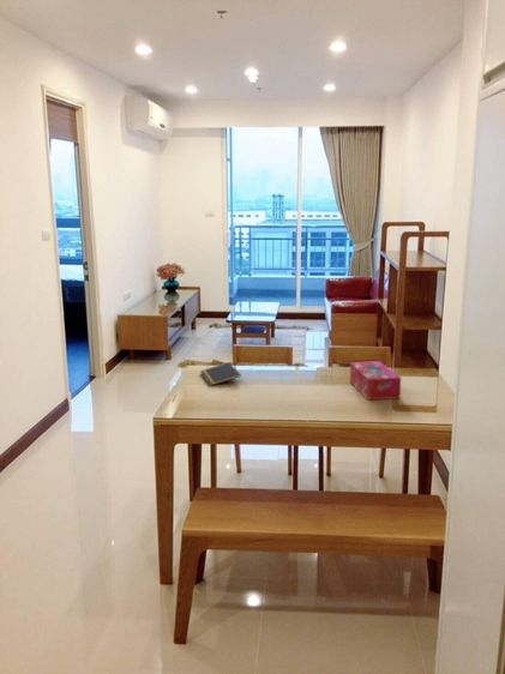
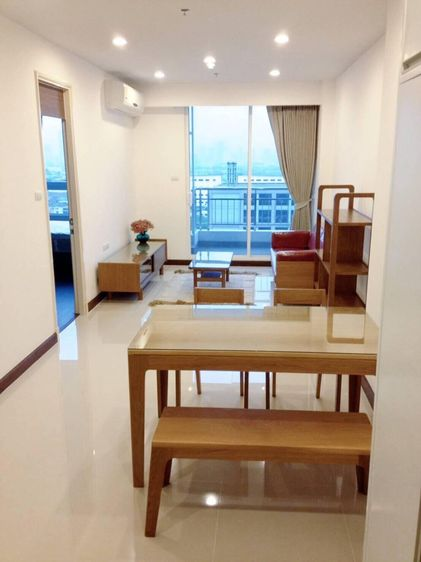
- tissue box (373, 379)
- notepad (220, 373)
